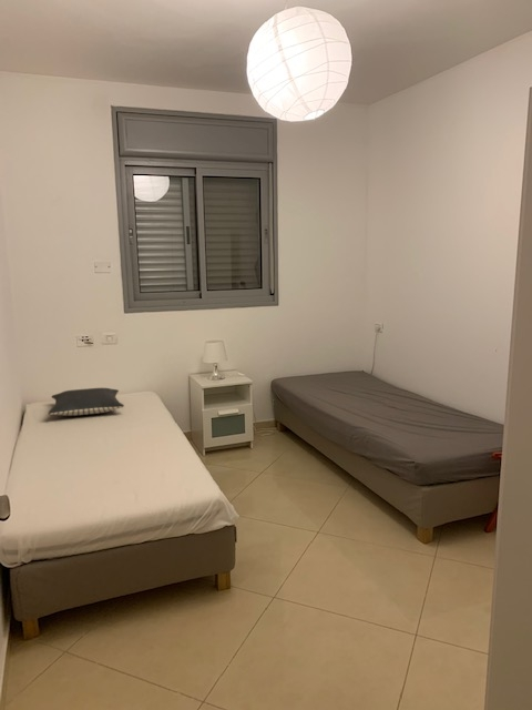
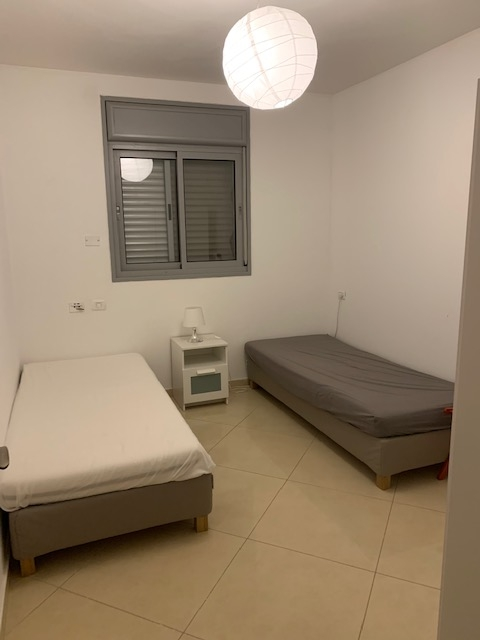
- pillow (85, 400)
